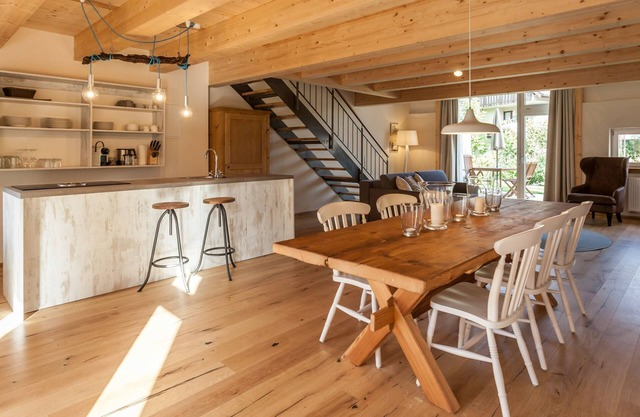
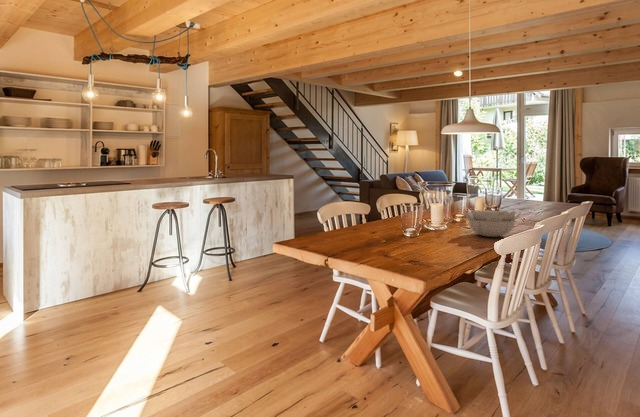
+ decorative bowl (489, 223)
